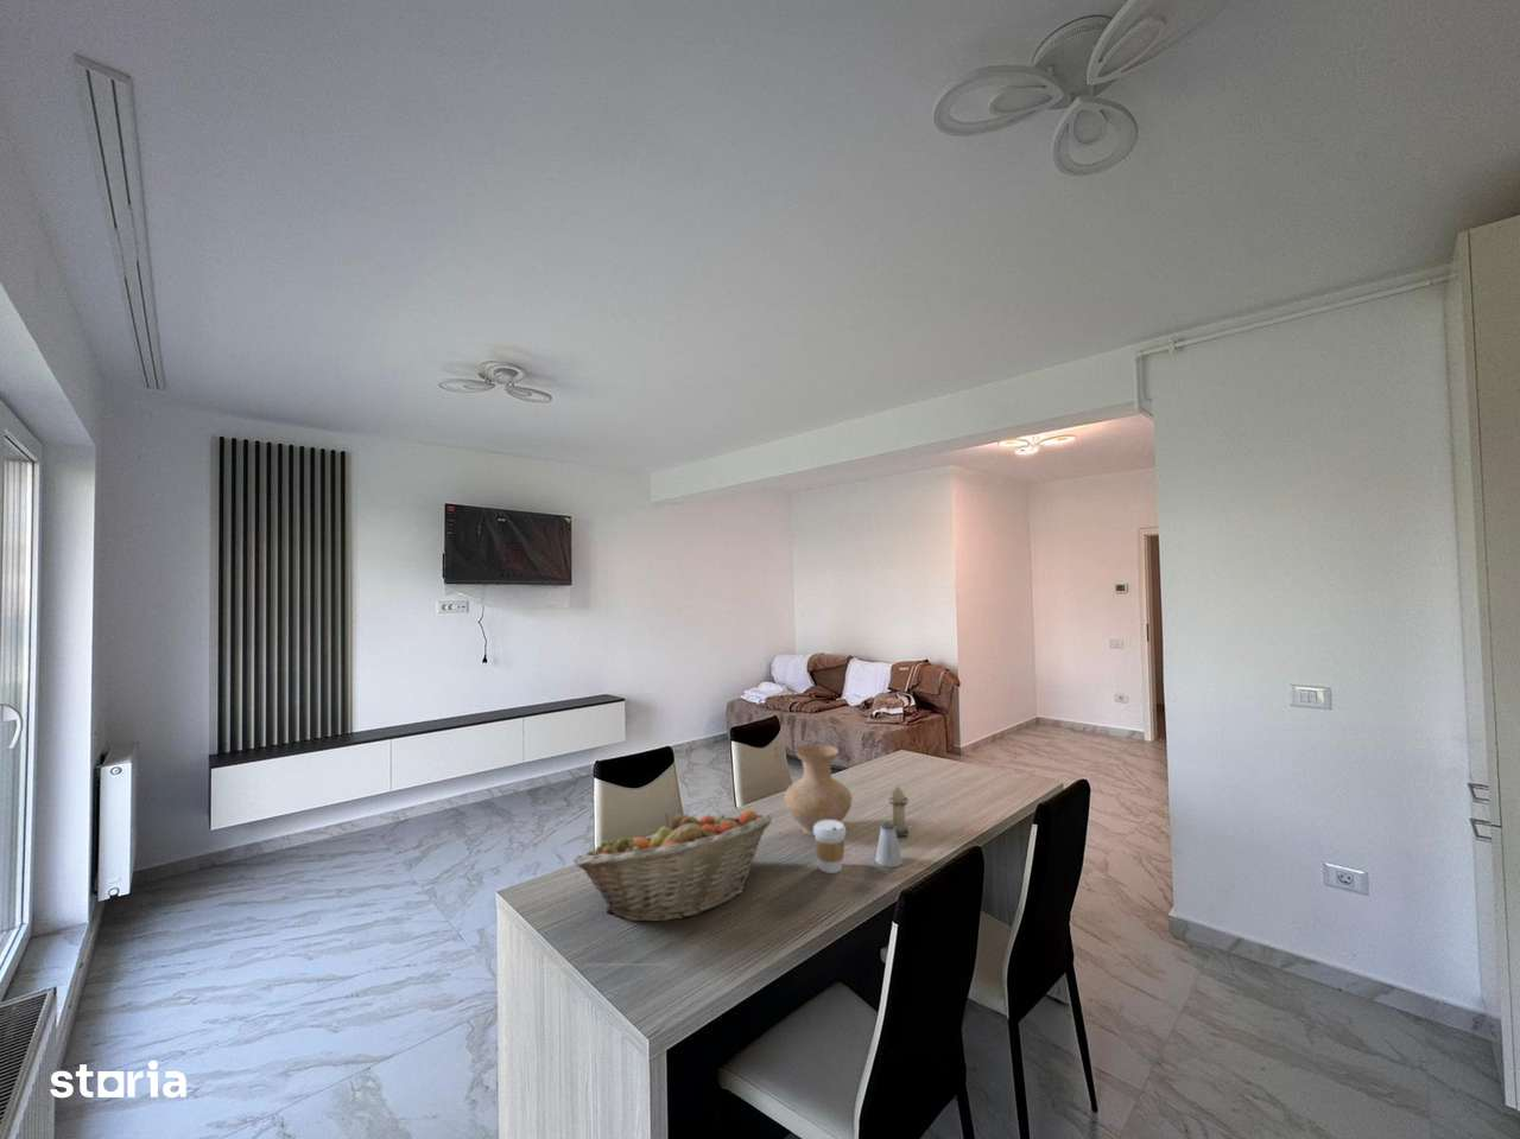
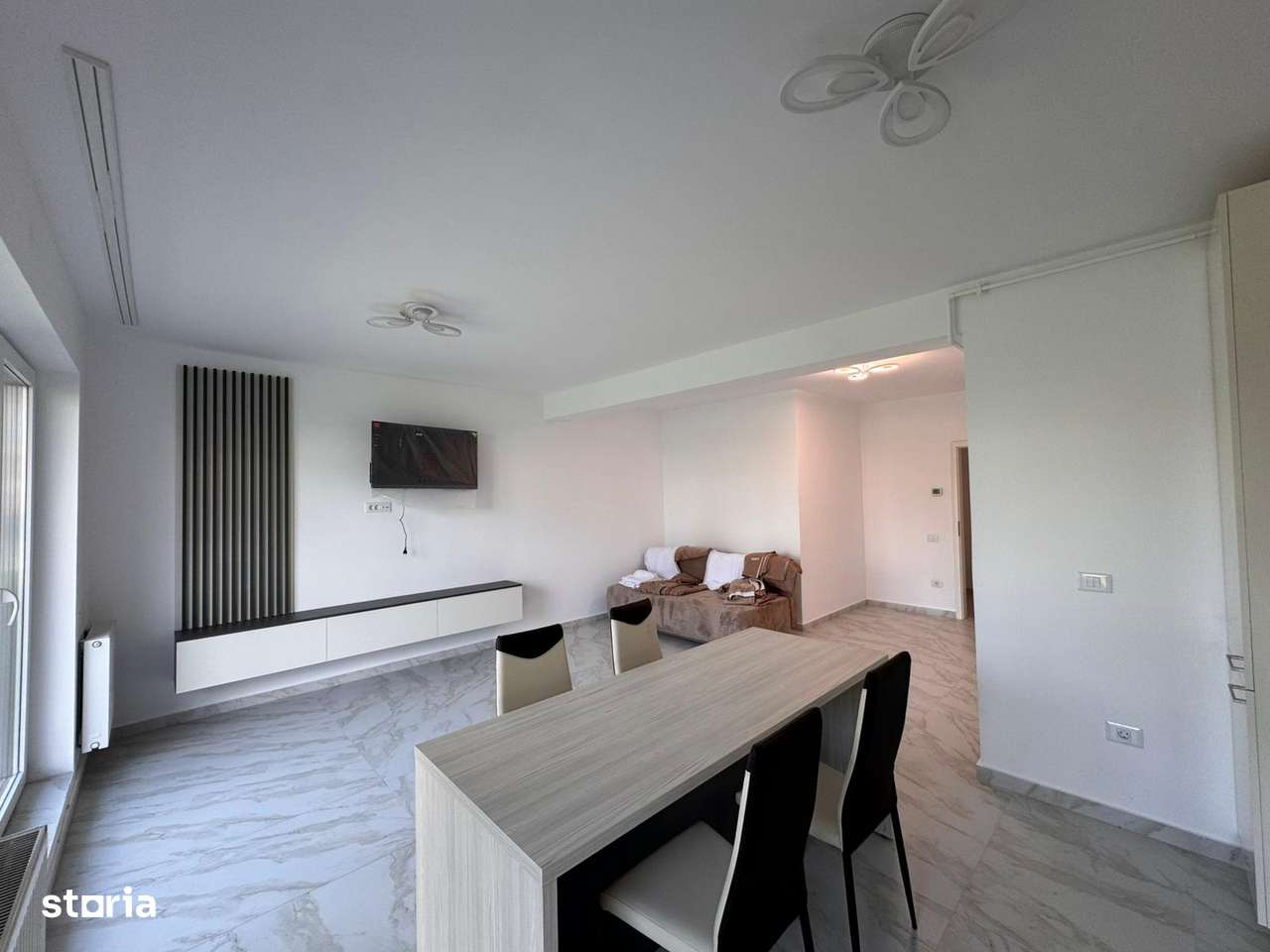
- saltshaker (888, 842)
- candle (898, 809)
- coffee cup (829, 845)
- vase (817, 788)
- fruit basket (677, 853)
